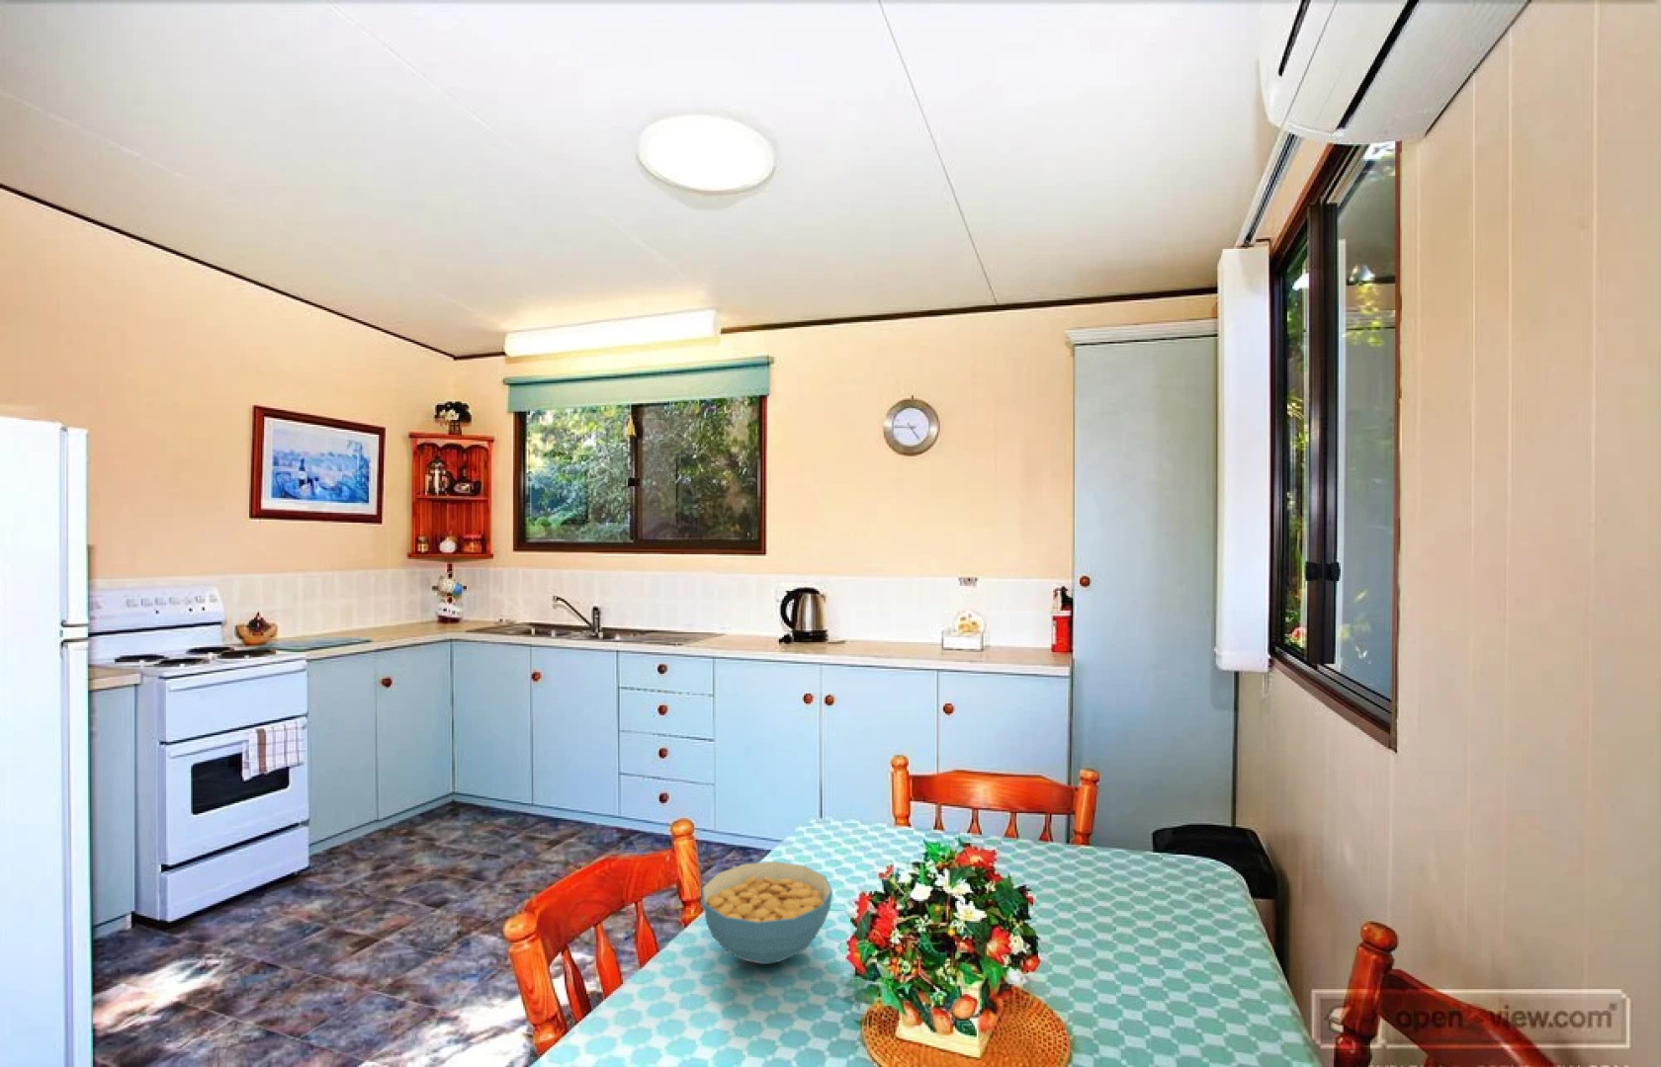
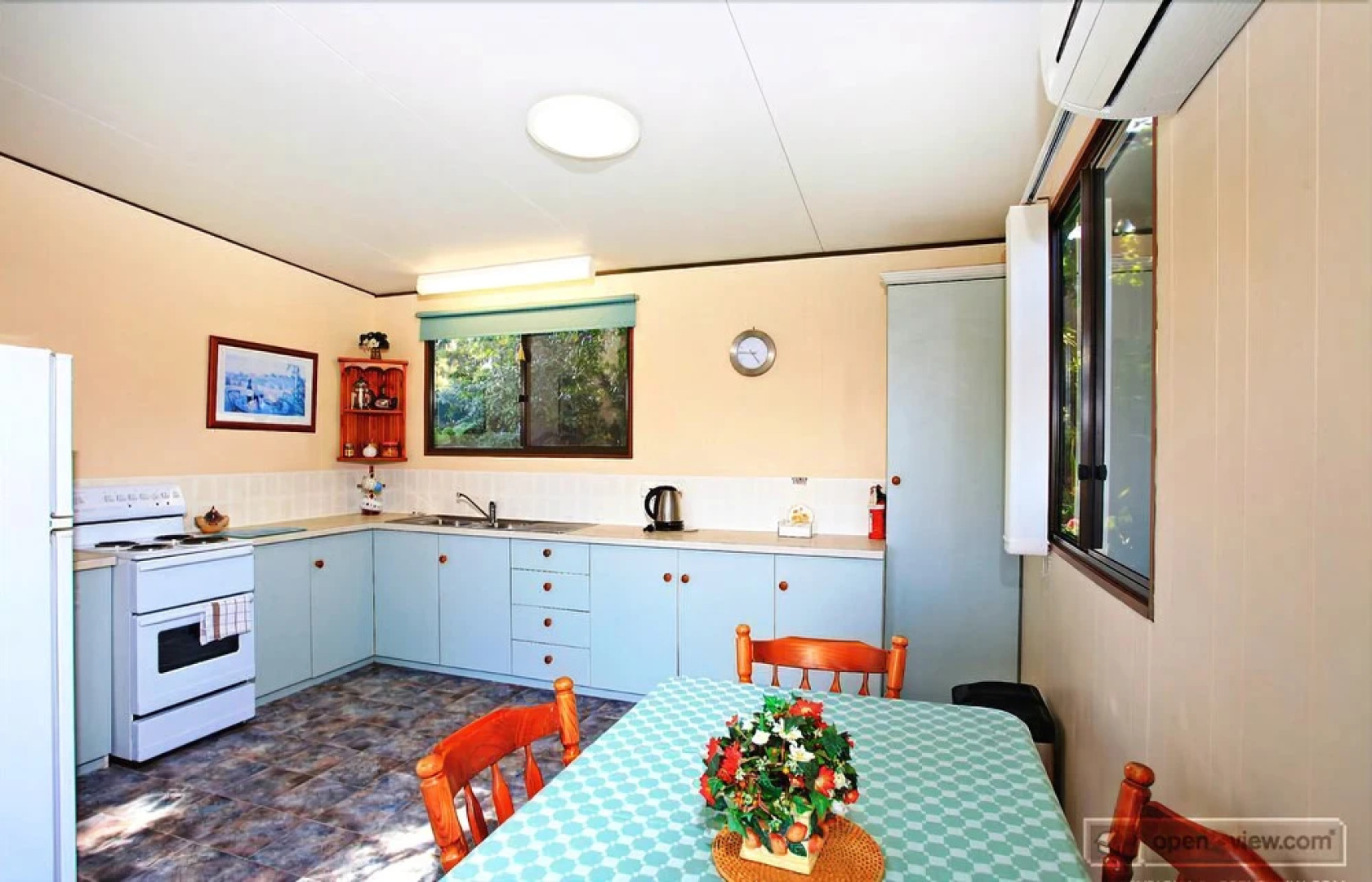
- cereal bowl (766, 921)
